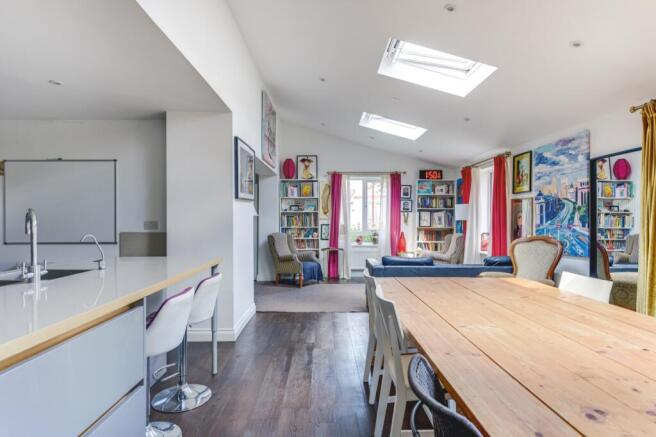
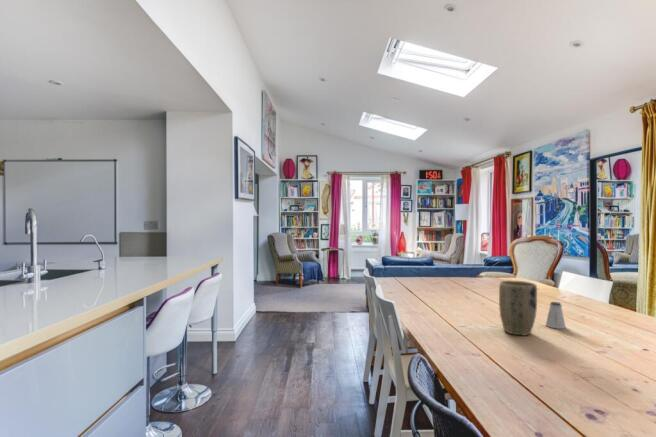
+ plant pot (517, 307)
+ saltshaker (555, 314)
